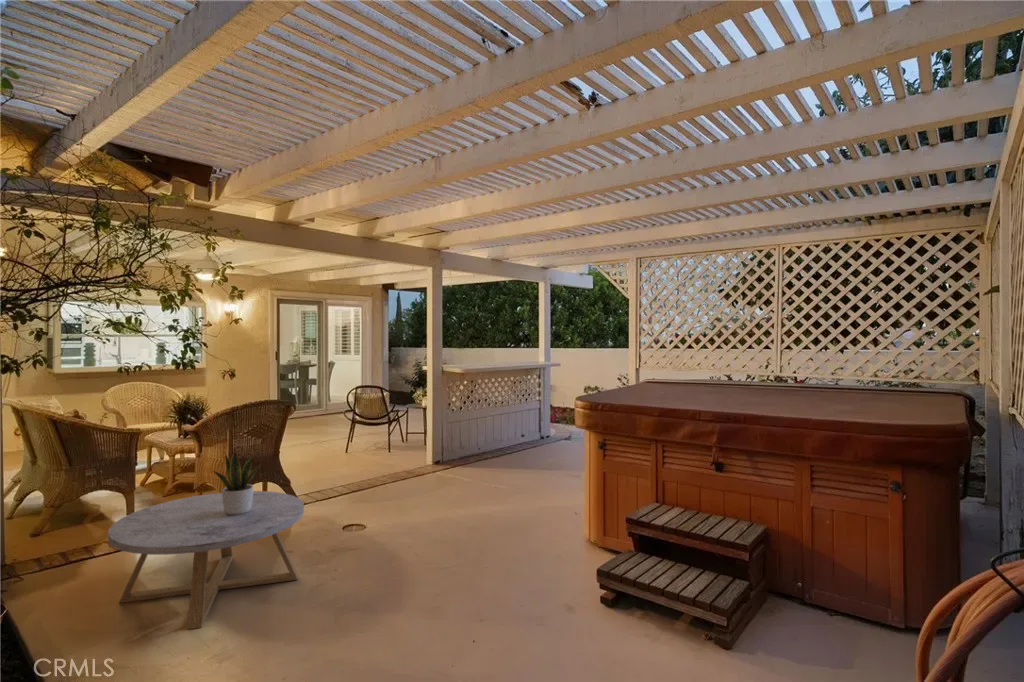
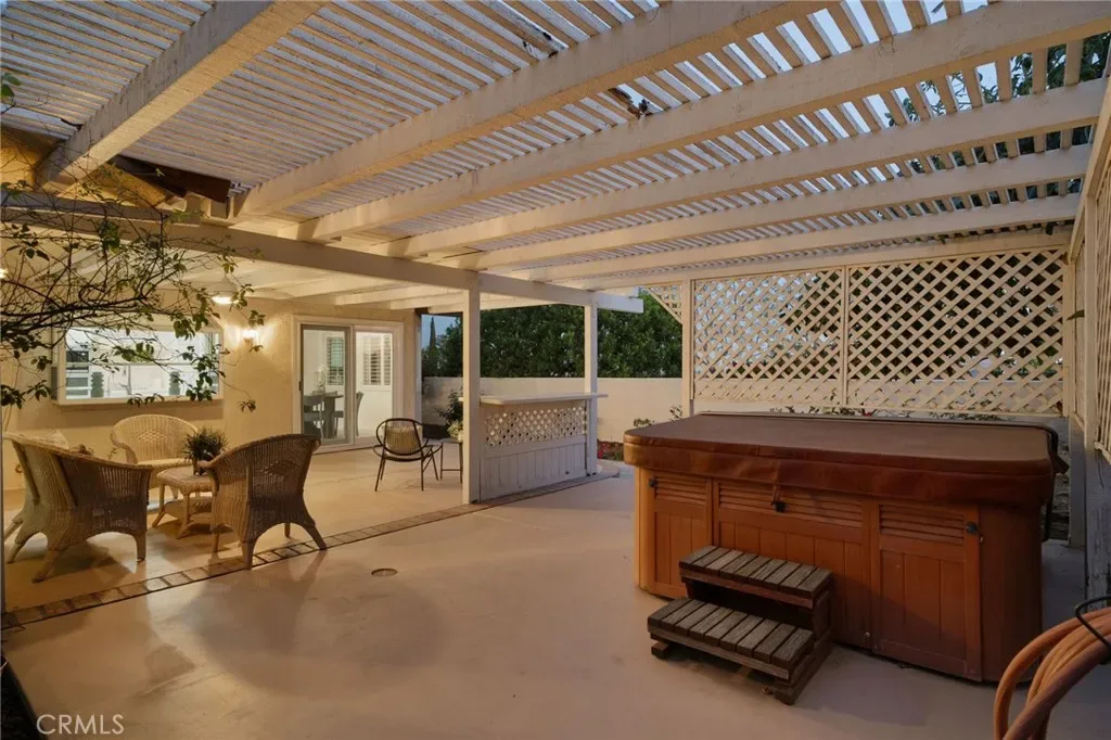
- potted plant (239, 479)
- coffee table (213, 549)
